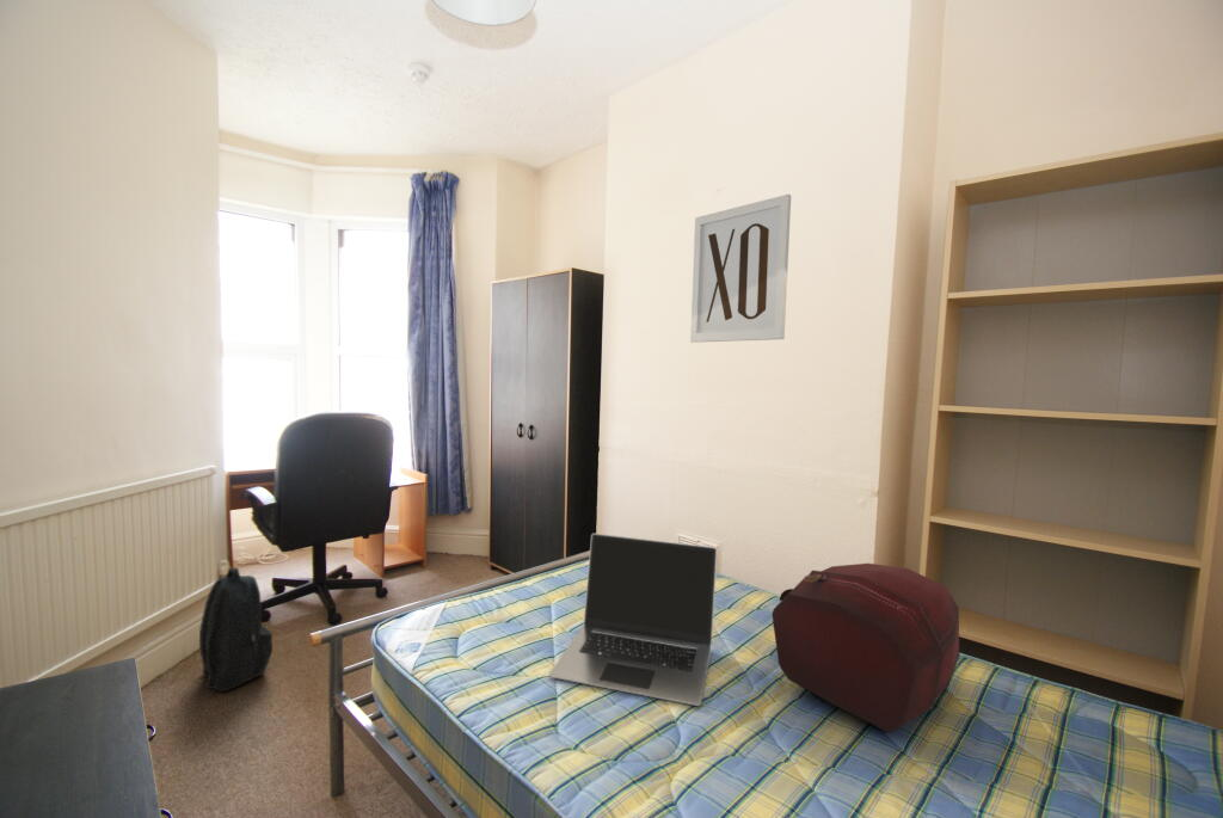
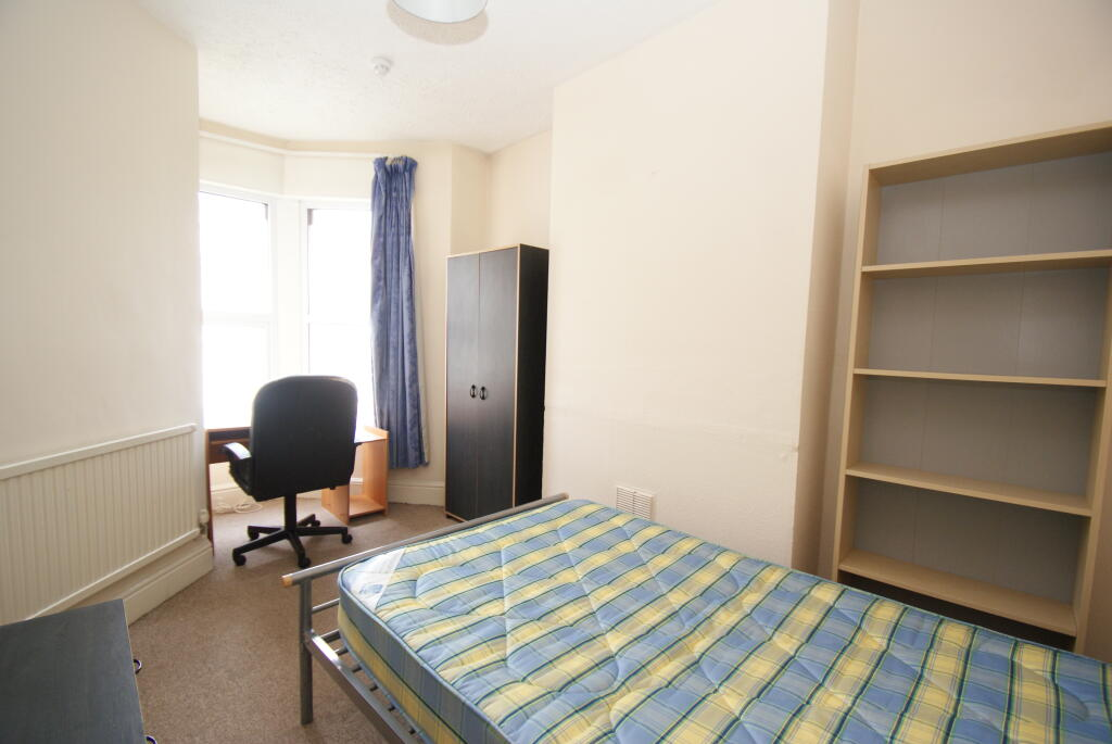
- wall art (736, 273)
- backpack (879, 626)
- backpack (234, 622)
- laptop (638, 608)
